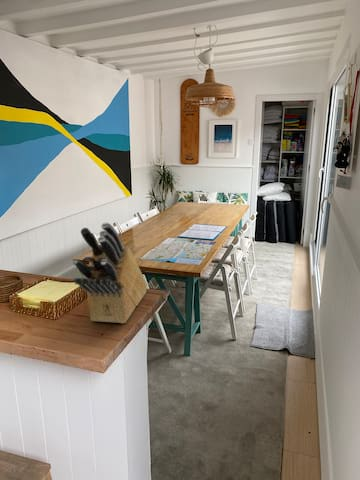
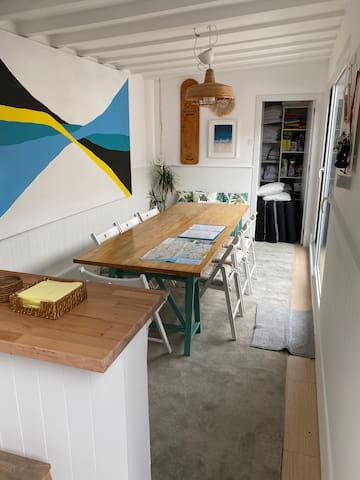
- knife block (114, 265)
